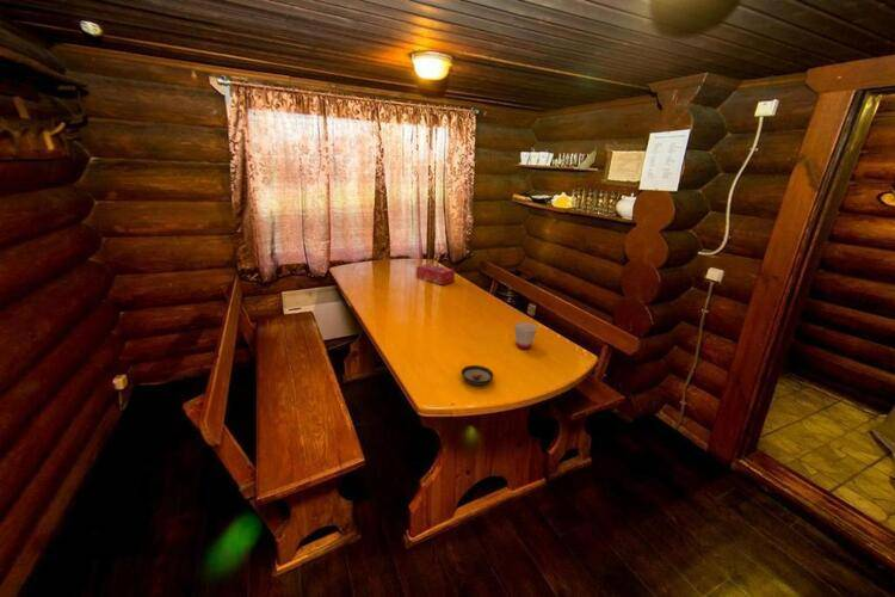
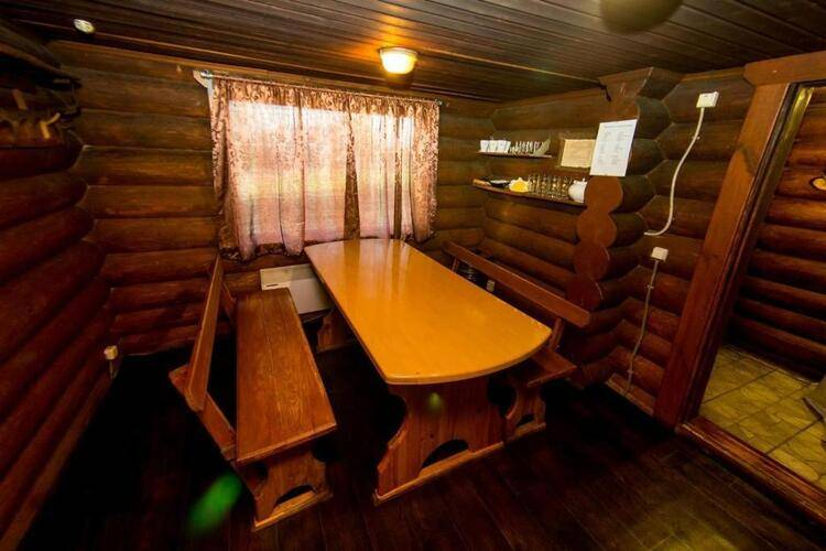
- cup (524, 336)
- tissue box (434, 273)
- saucer (476, 376)
